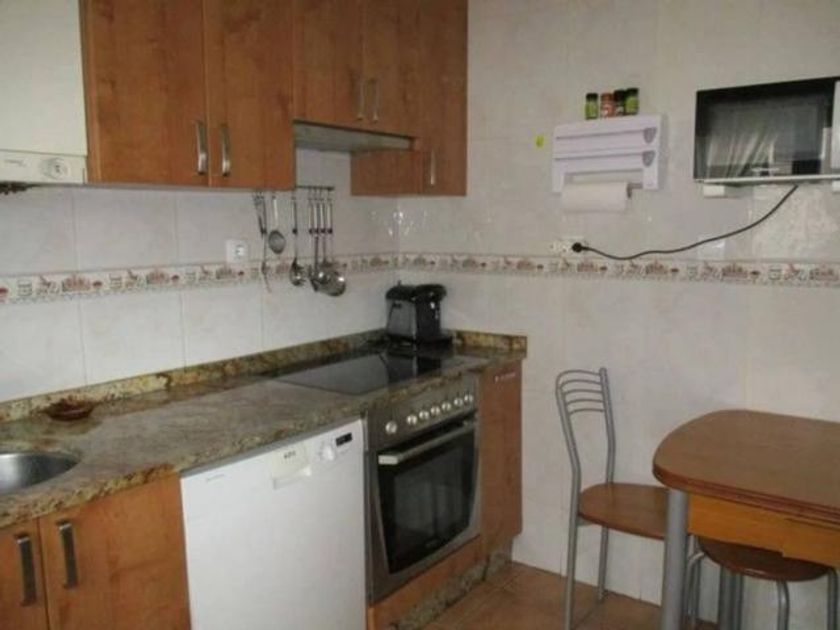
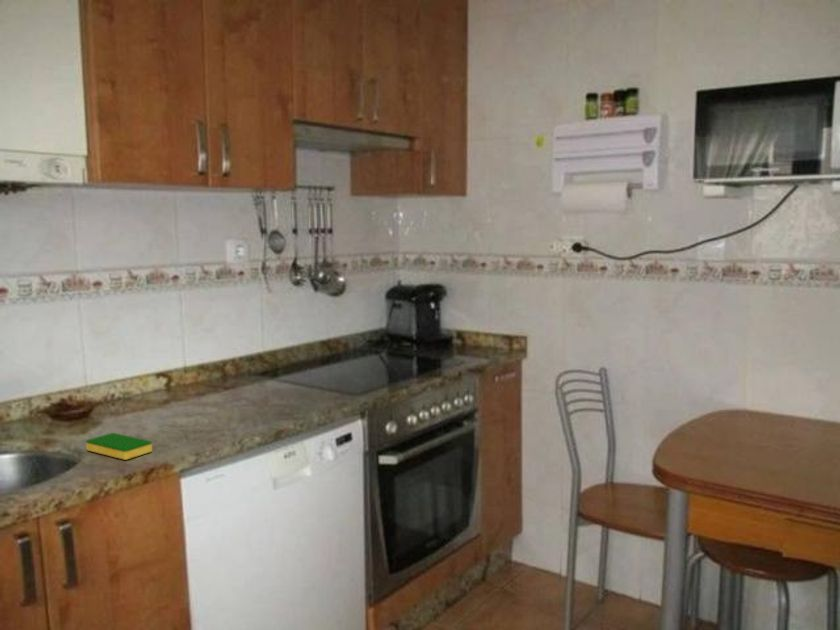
+ dish sponge (119, 445)
